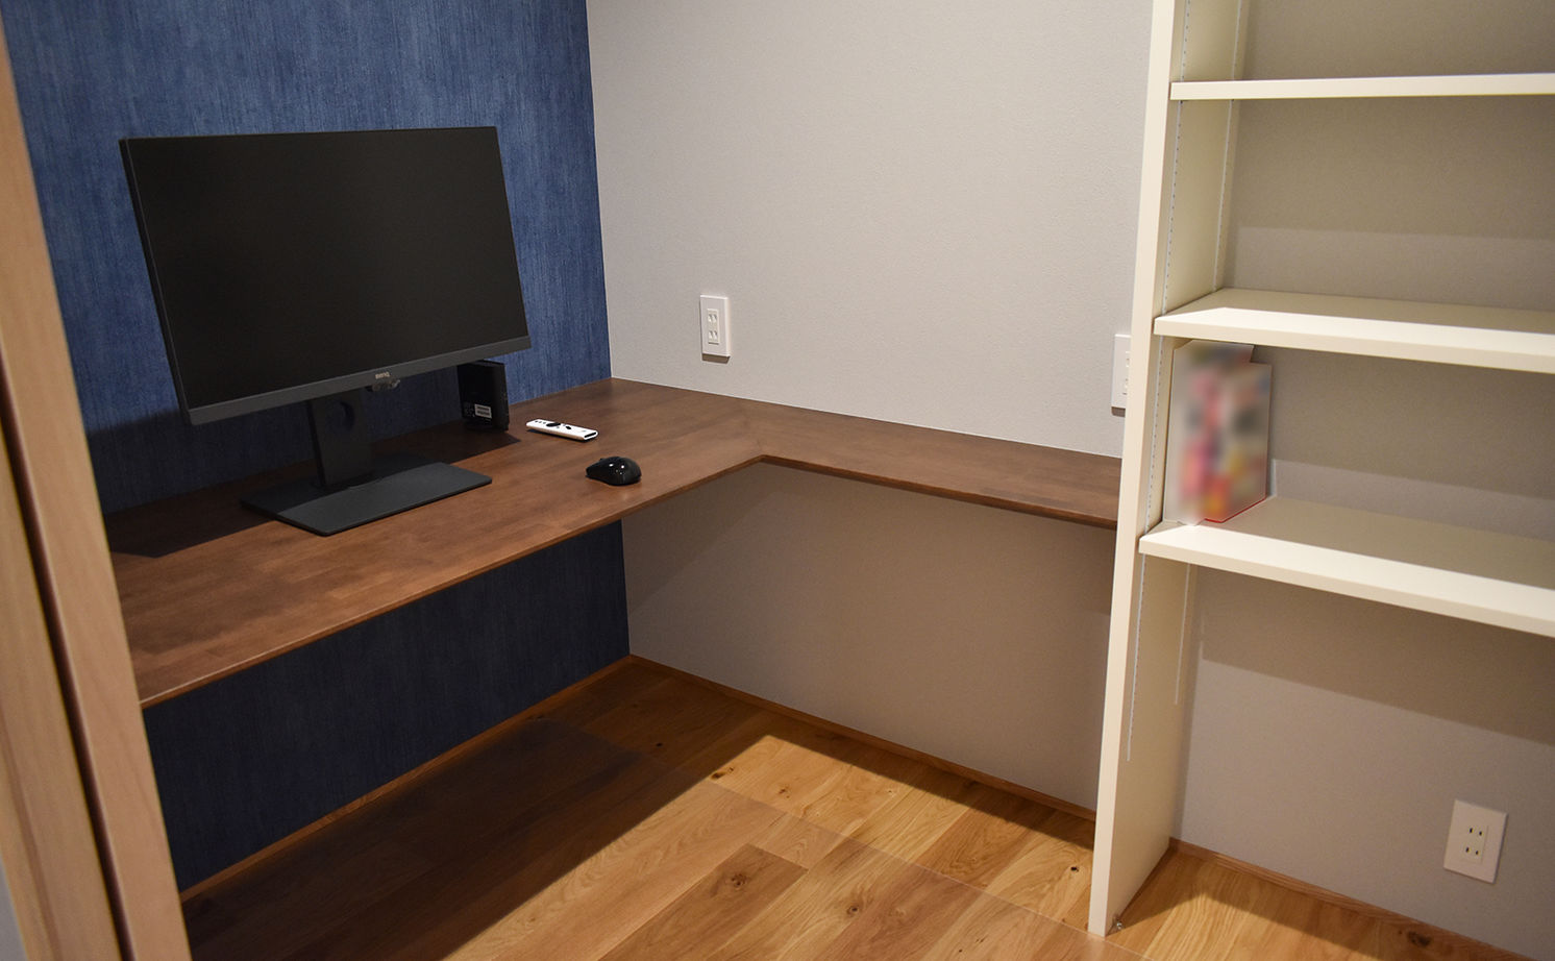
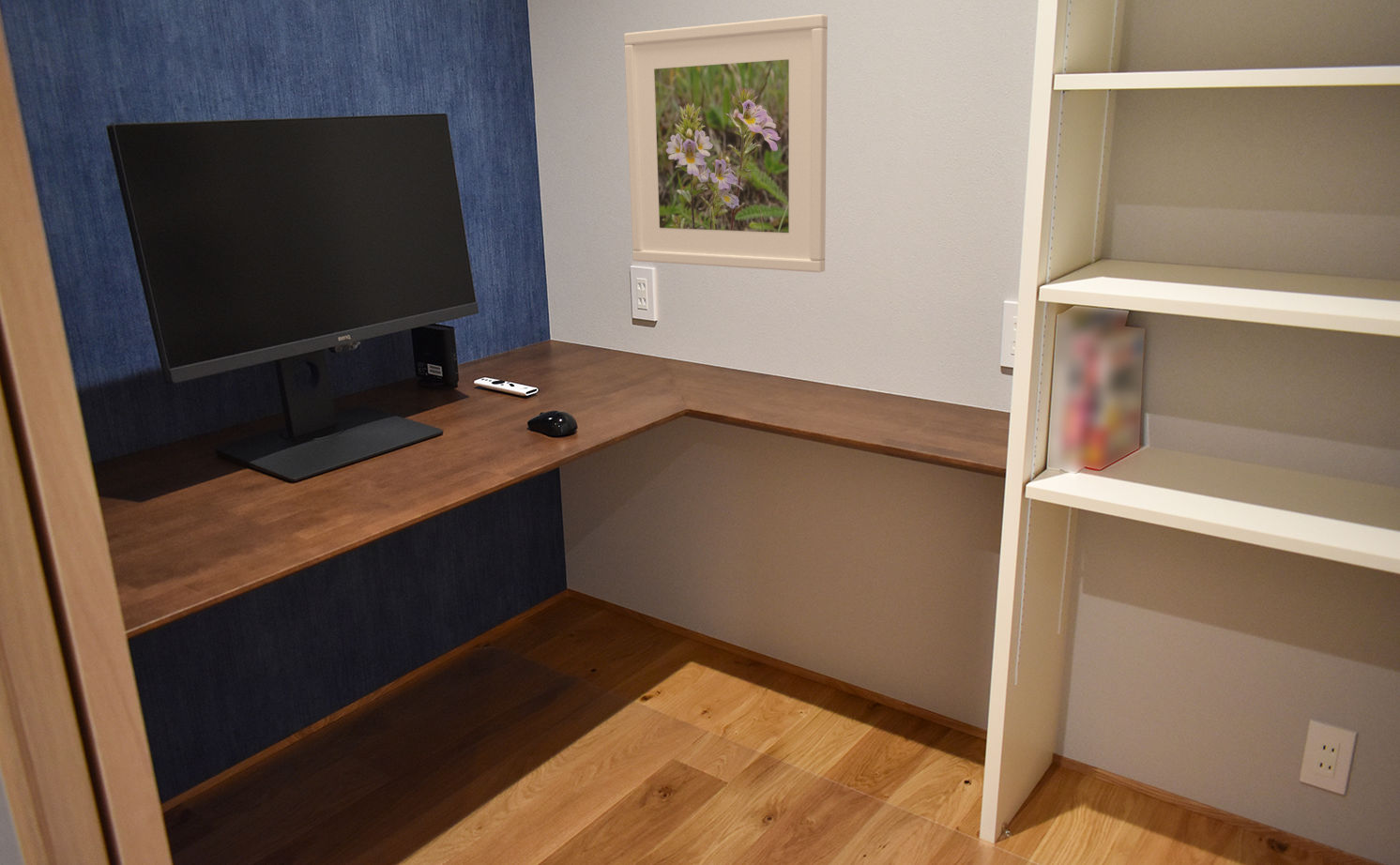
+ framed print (721, 148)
